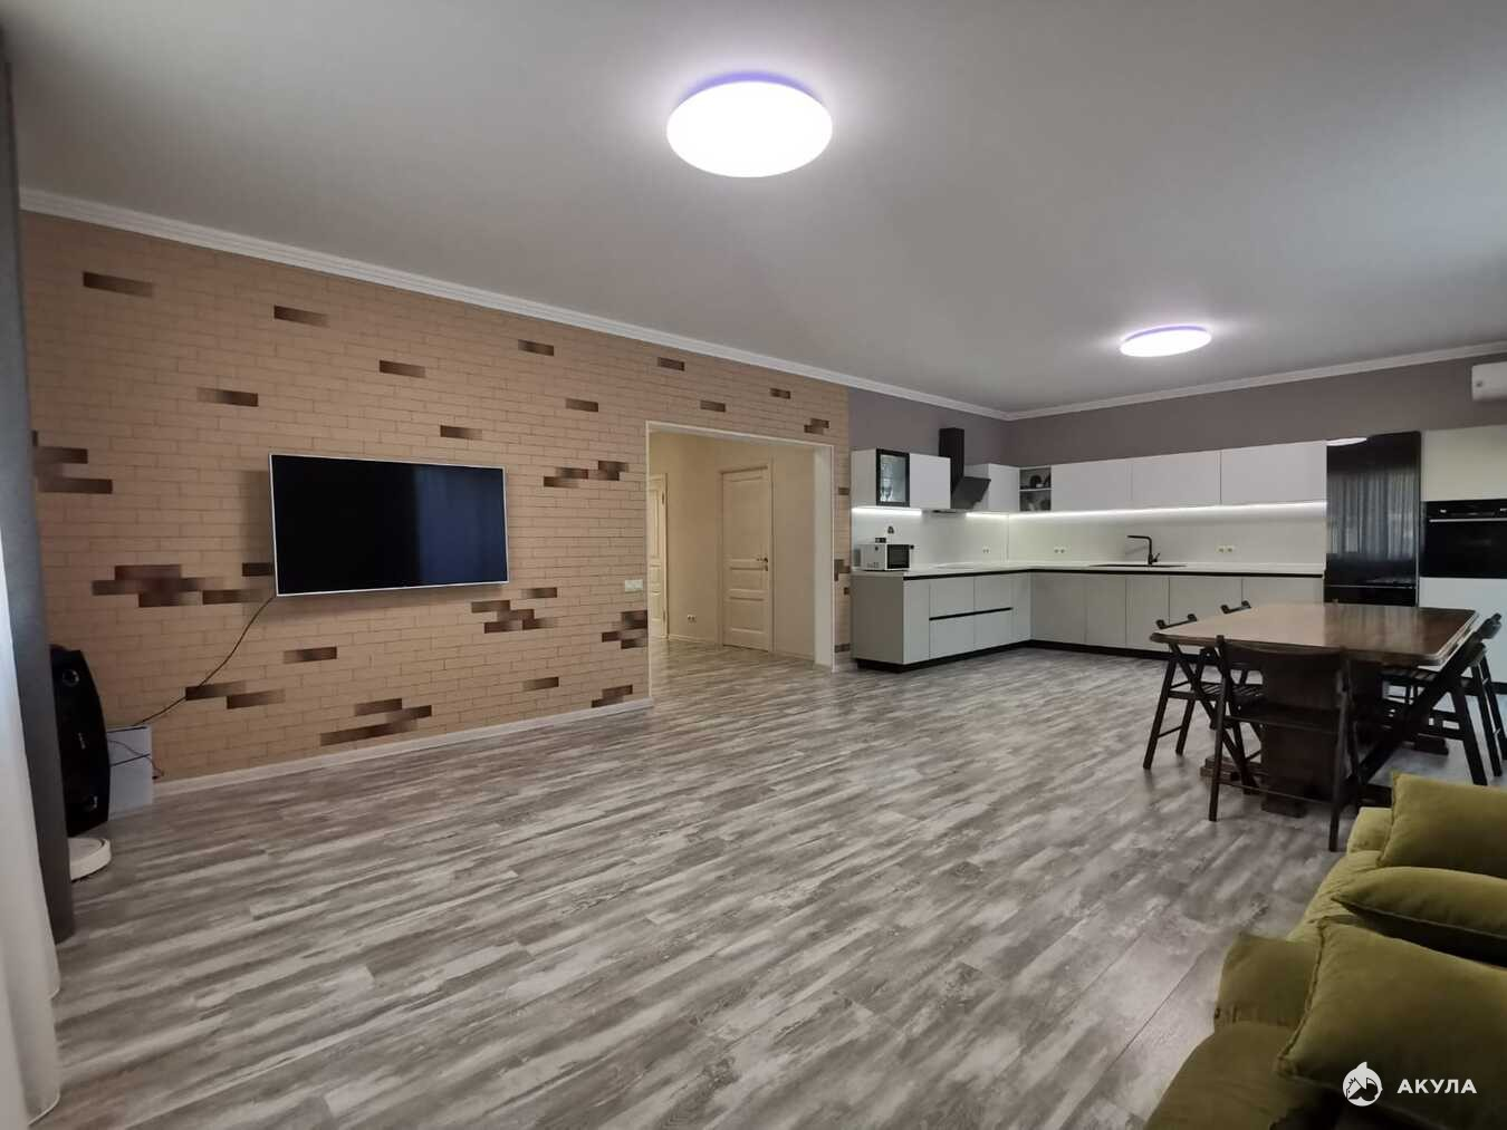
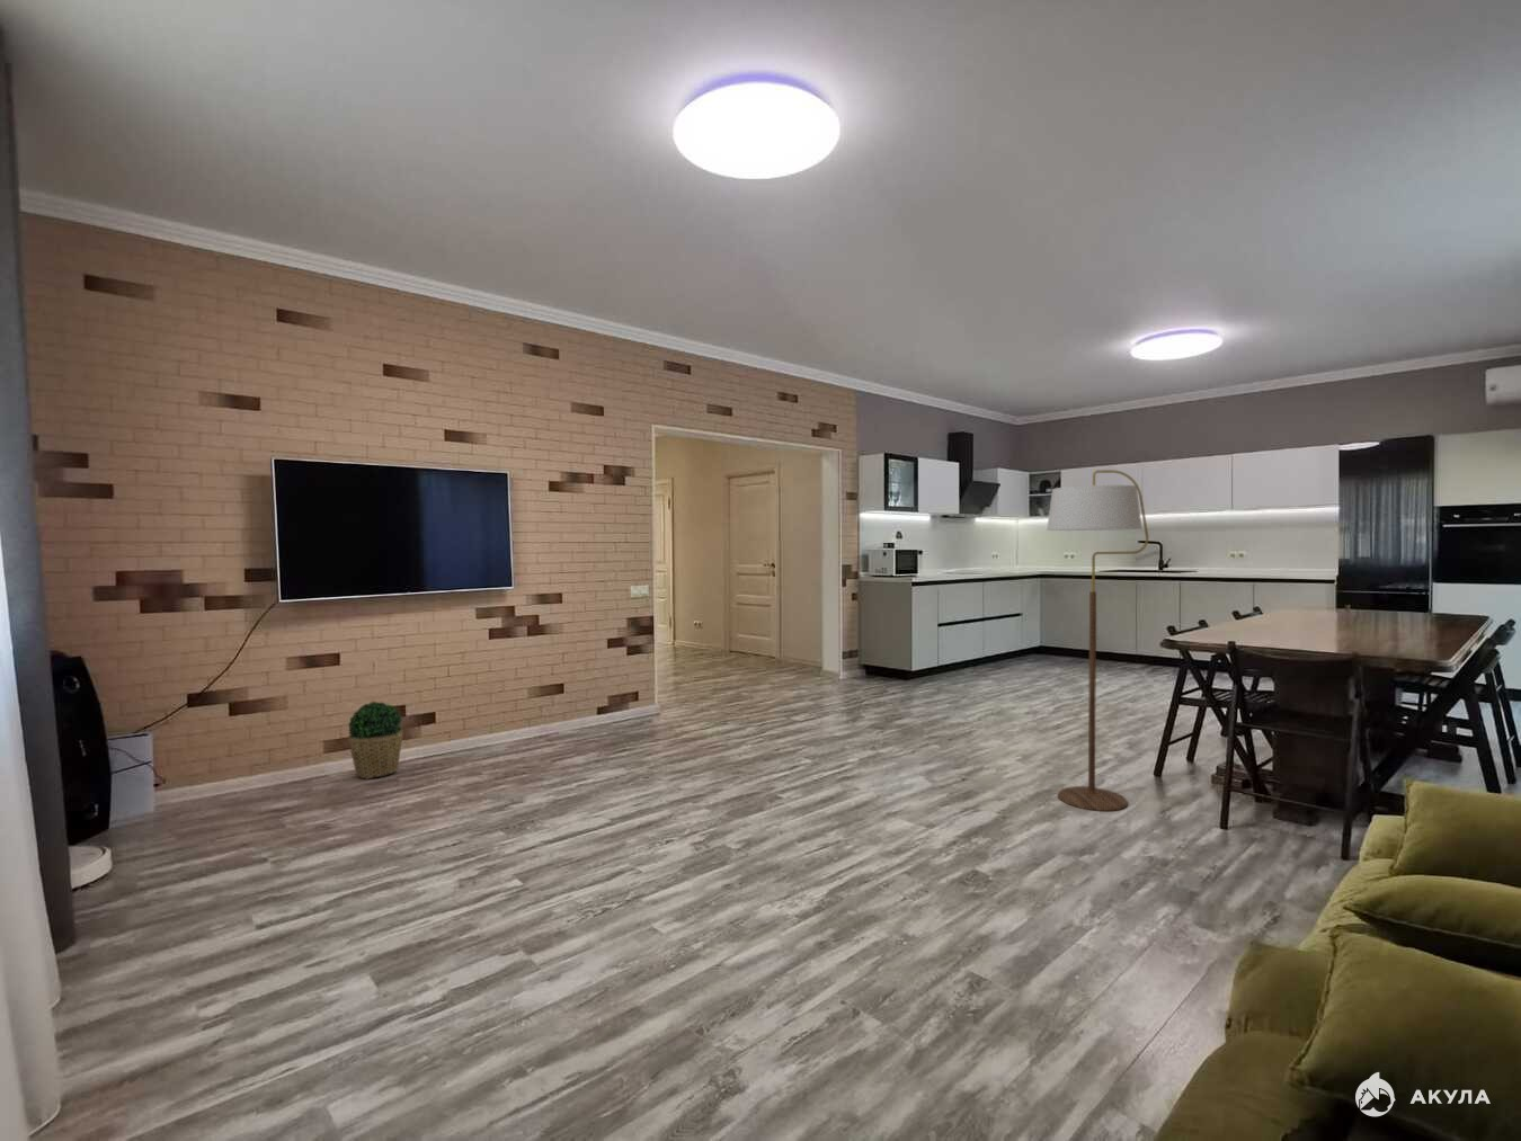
+ potted plant (375, 738)
+ floor lamp (1096, 635)
